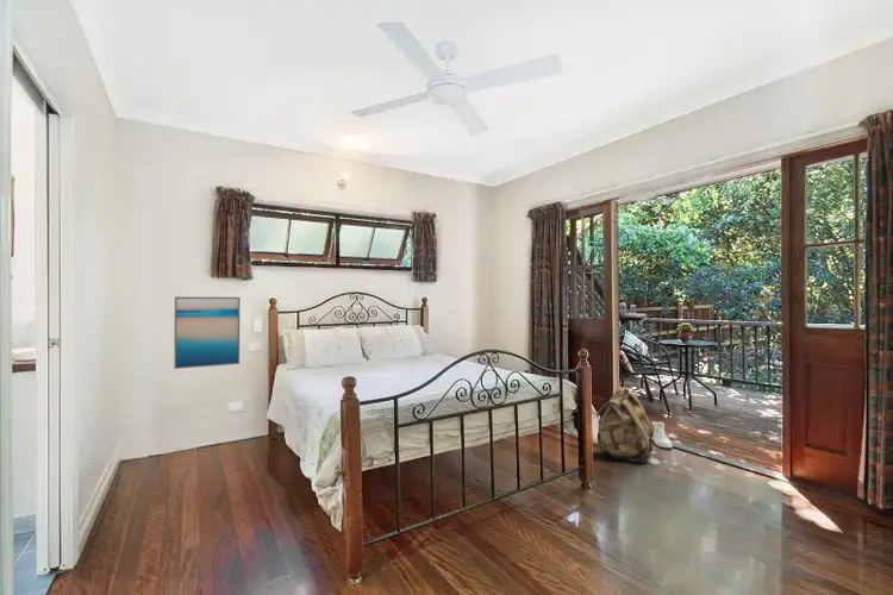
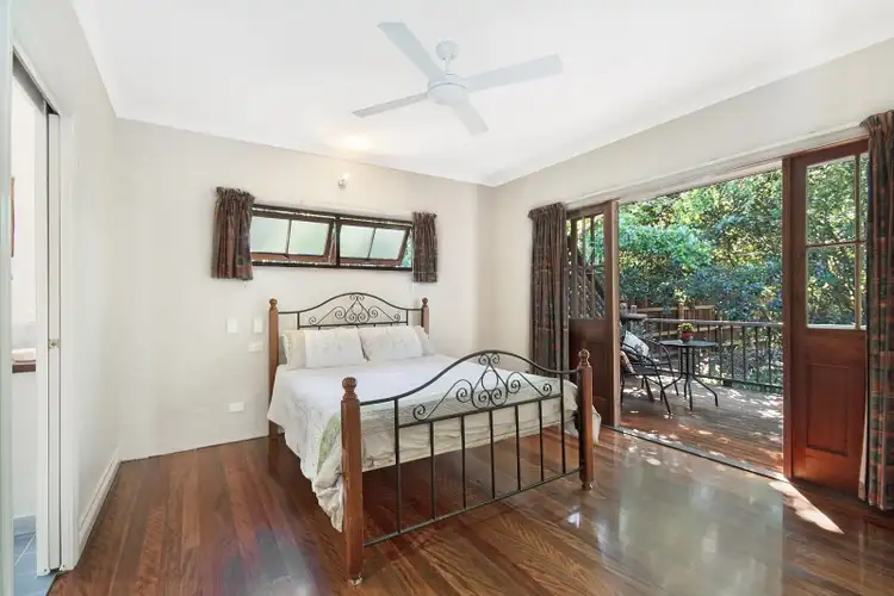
- backpack (626, 420)
- sneaker (660, 432)
- wall art (207, 331)
